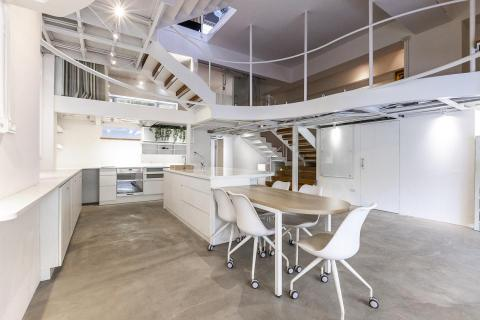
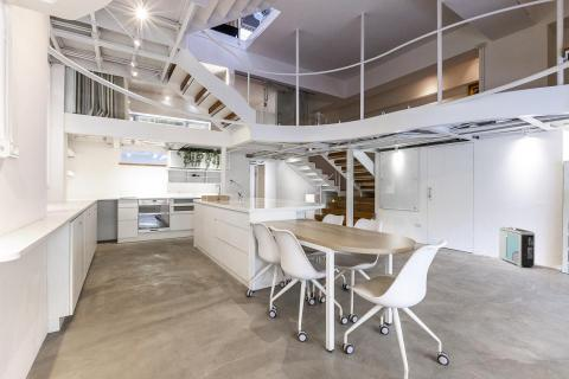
+ air purifier (516, 245)
